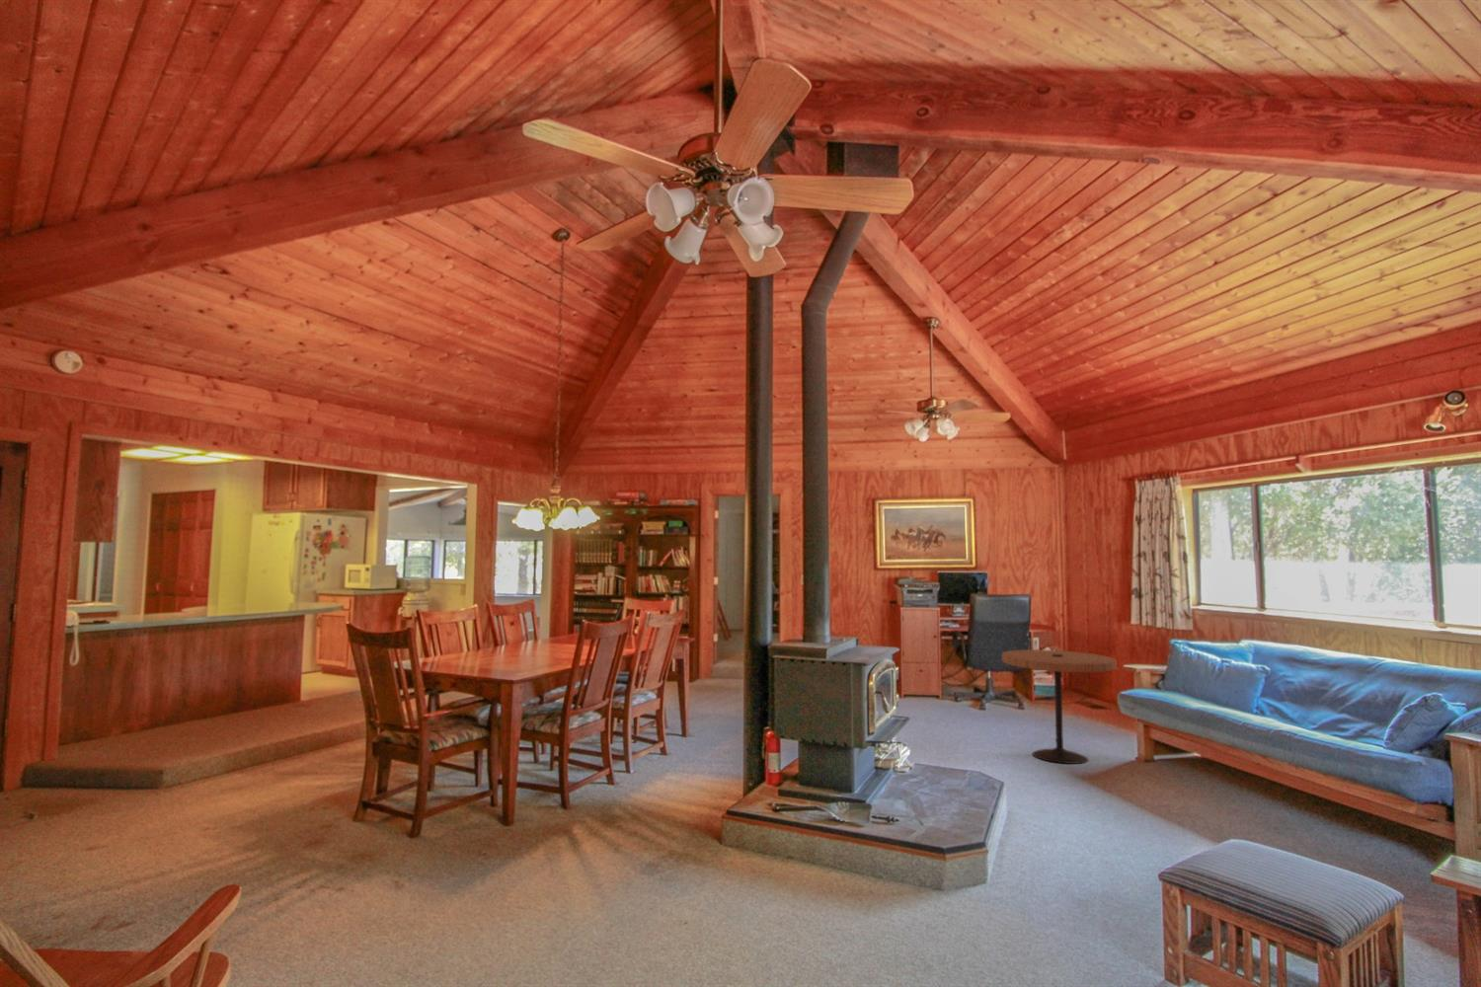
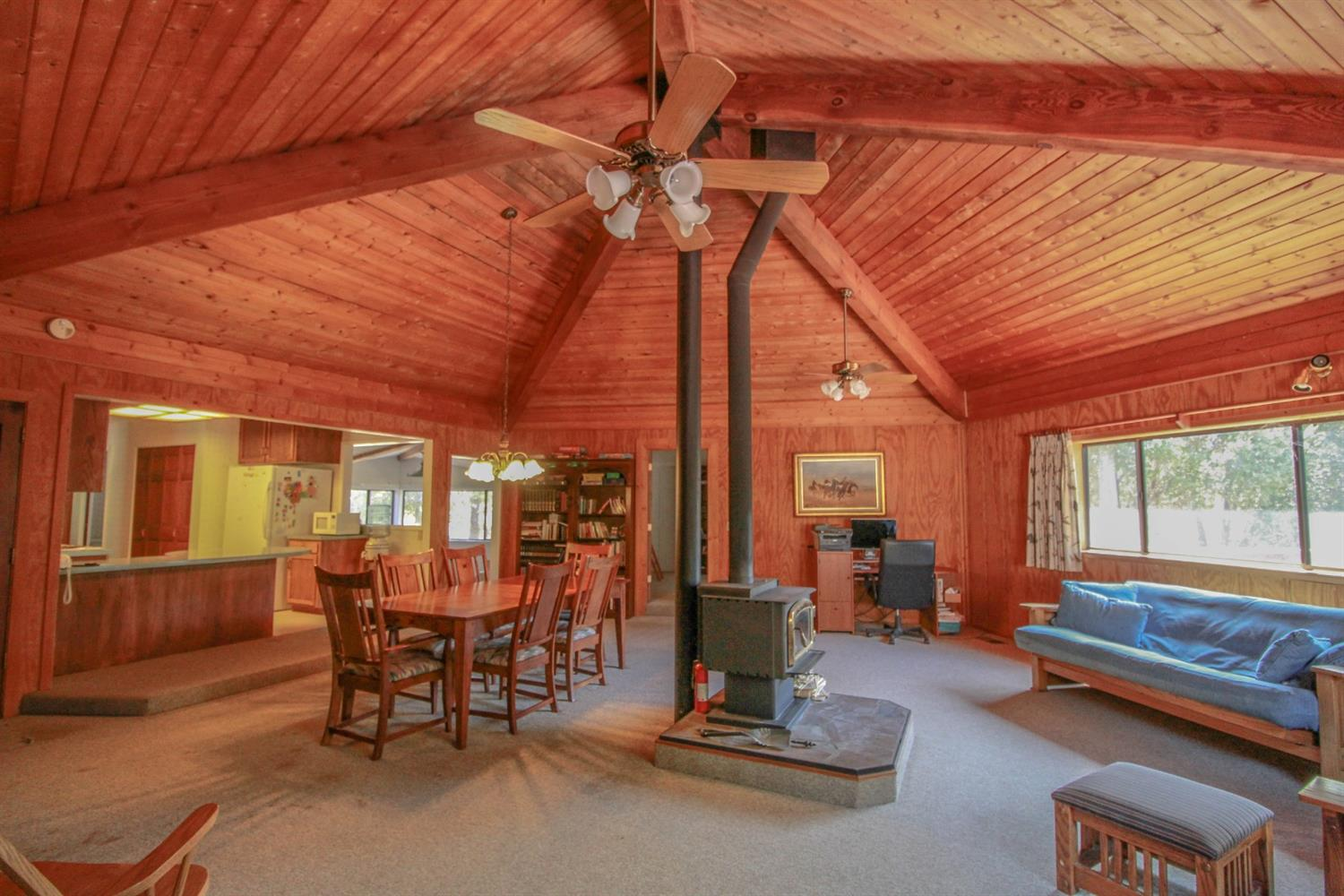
- side table (1059, 705)
